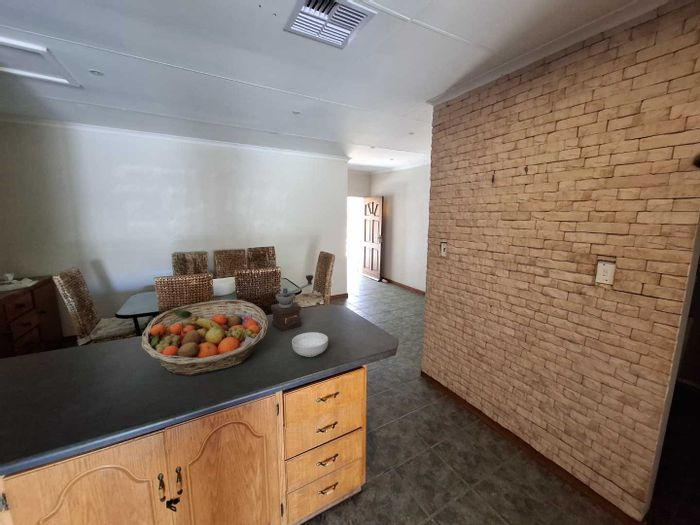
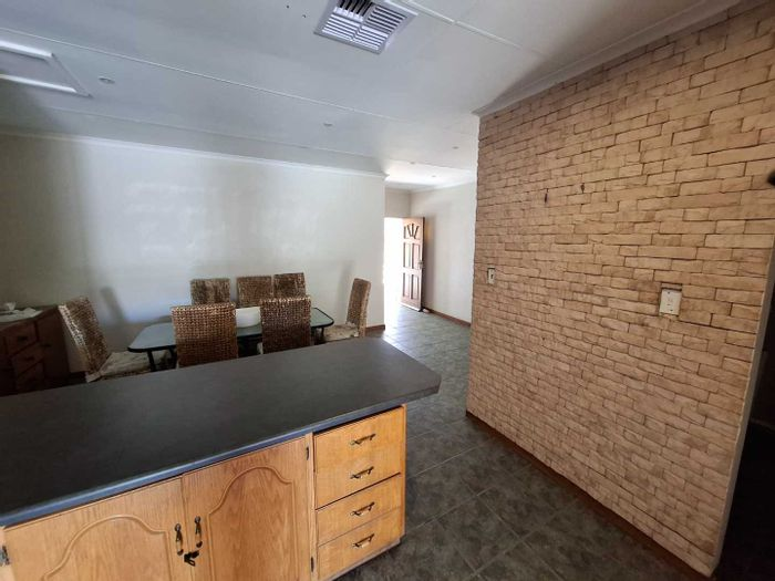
- coffee grinder (296, 304)
- fruit basket (210, 334)
- cereal bowl (310, 346)
